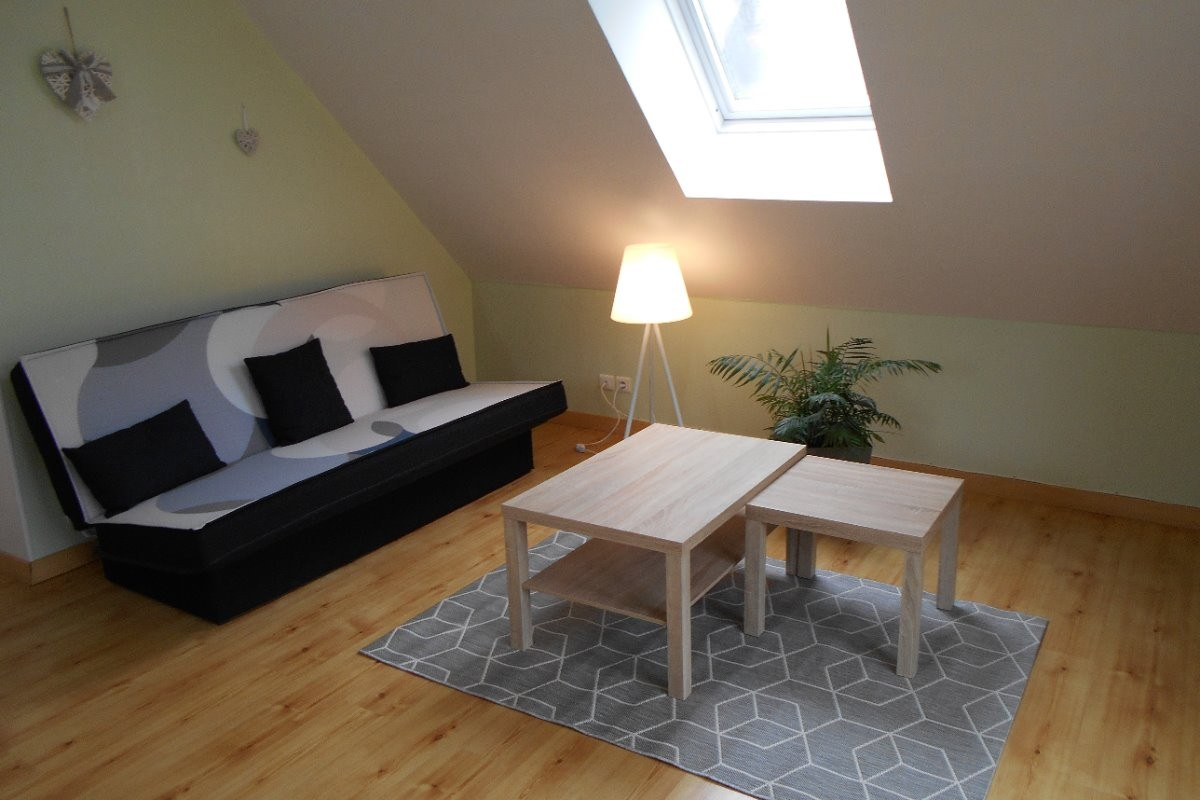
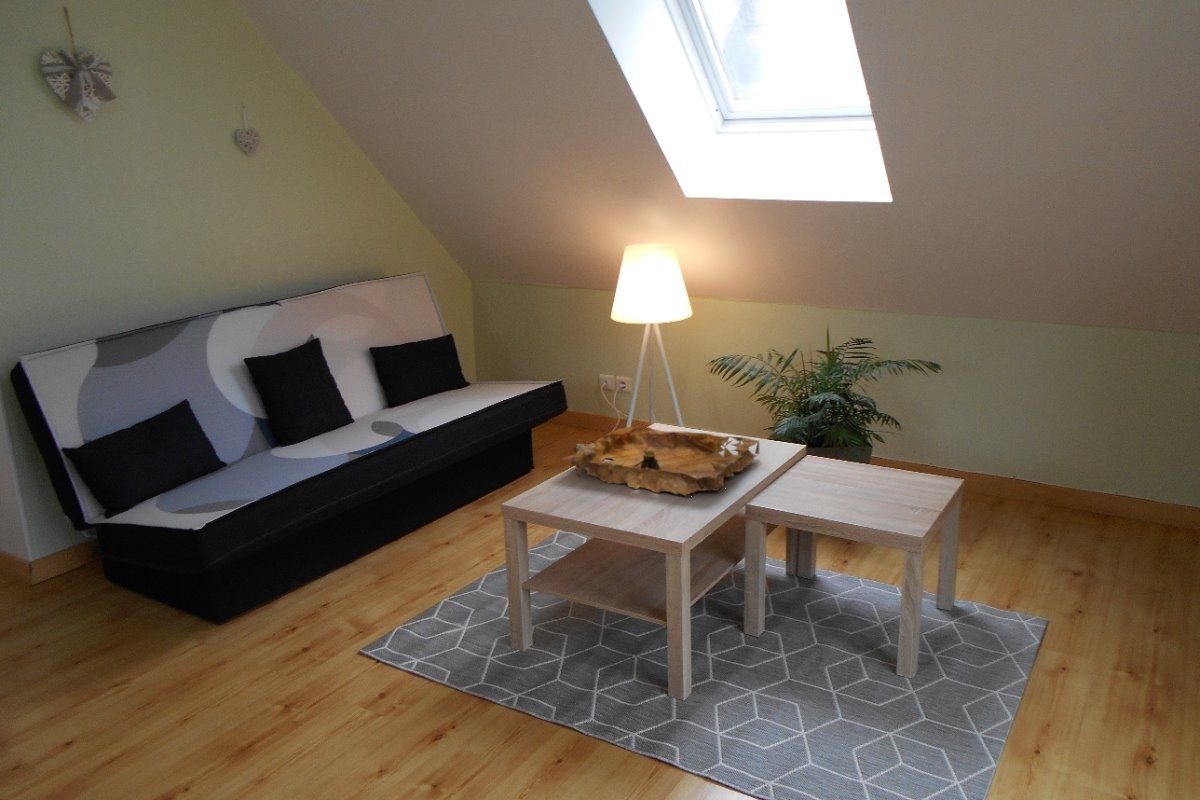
+ decorative tray (664, 456)
